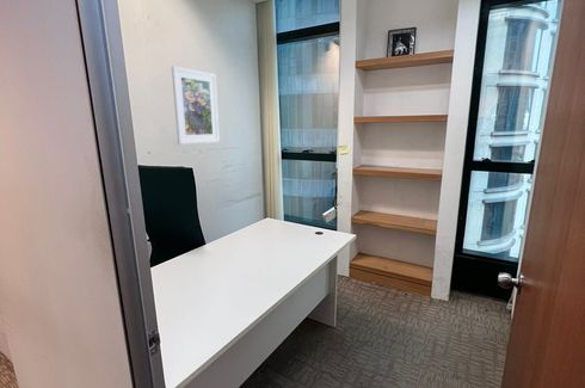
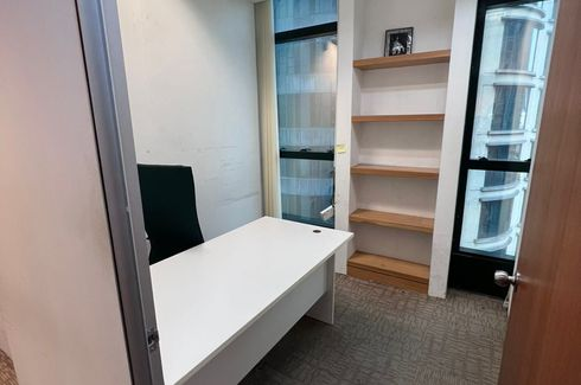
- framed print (197, 107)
